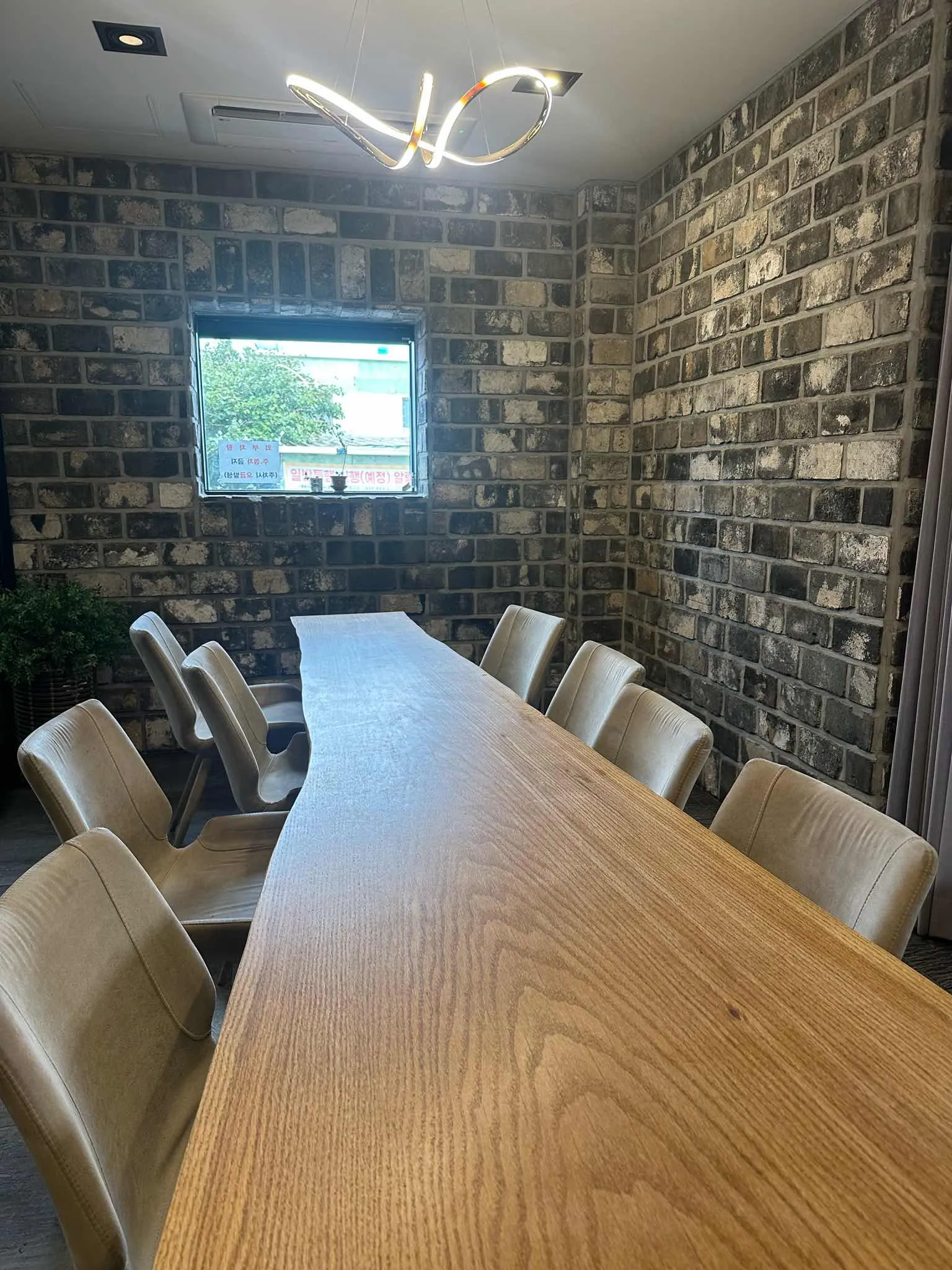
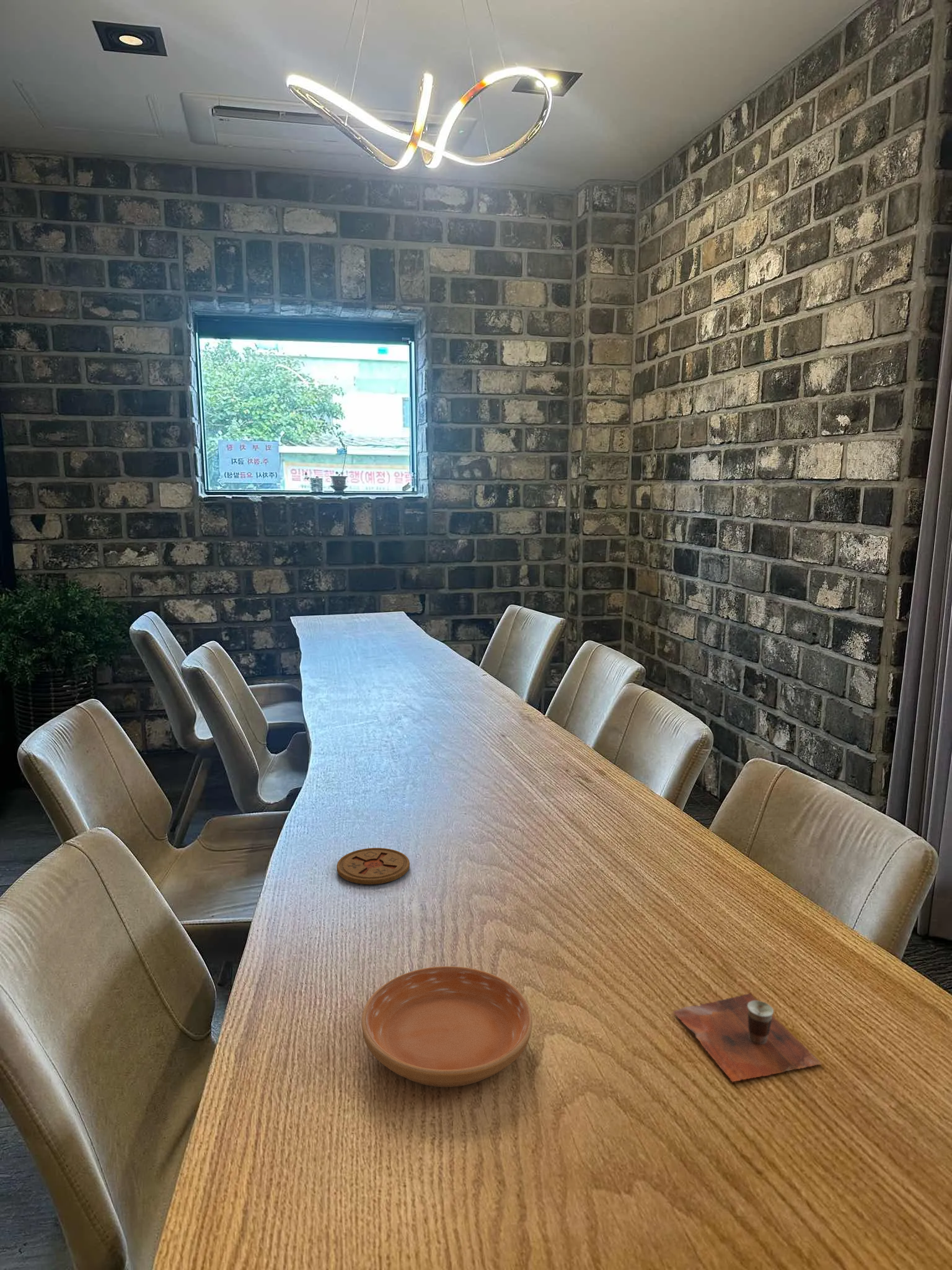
+ coaster (373, 865)
+ saucer (447, 1027)
+ cup (744, 1019)
